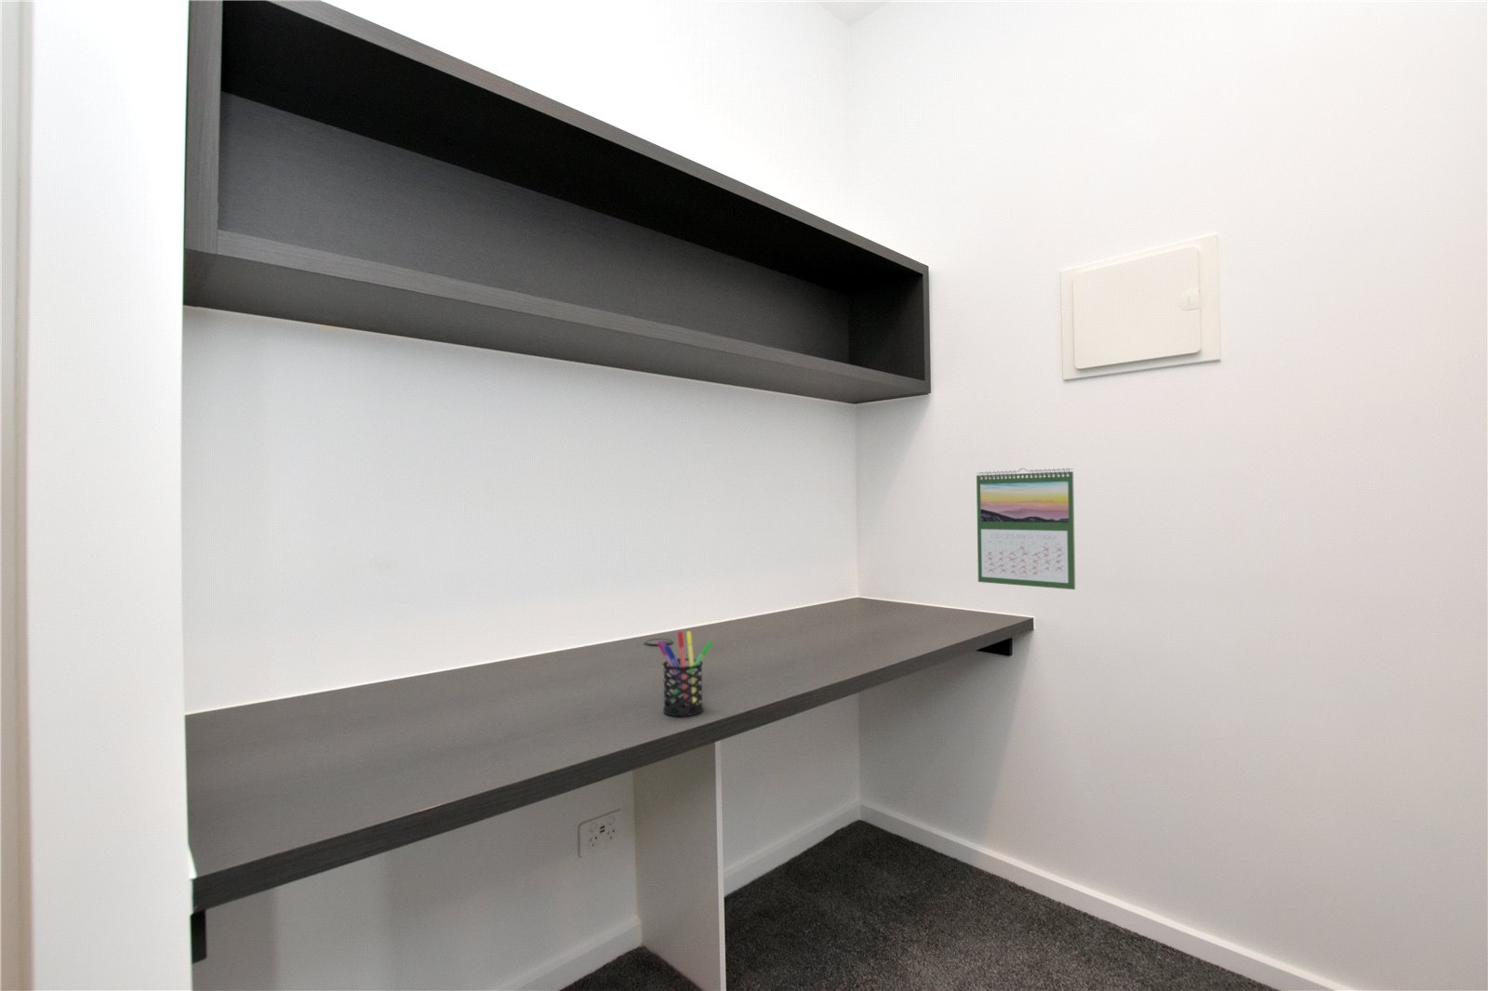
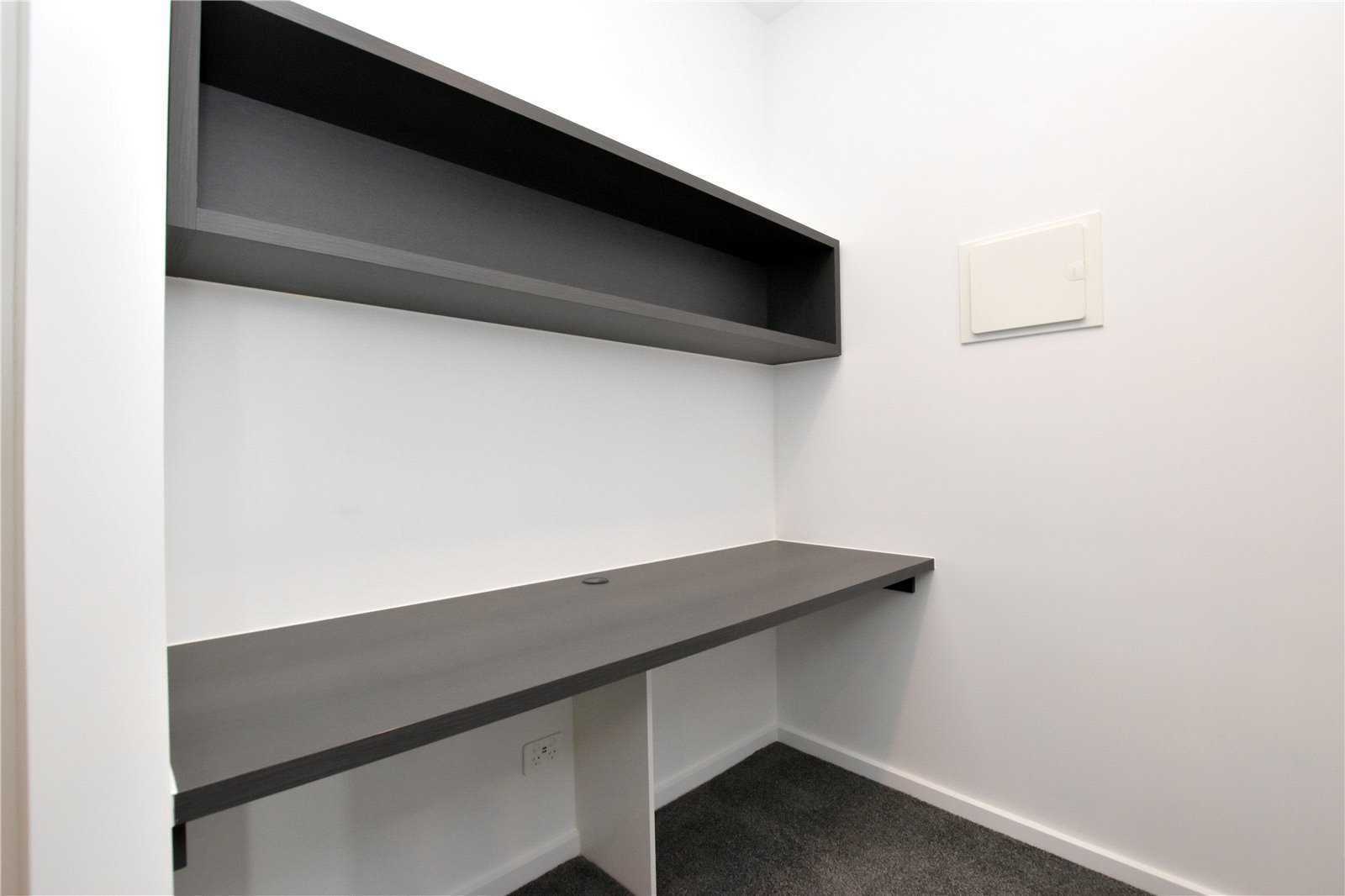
- calendar (1023, 526)
- pen holder (687, 669)
